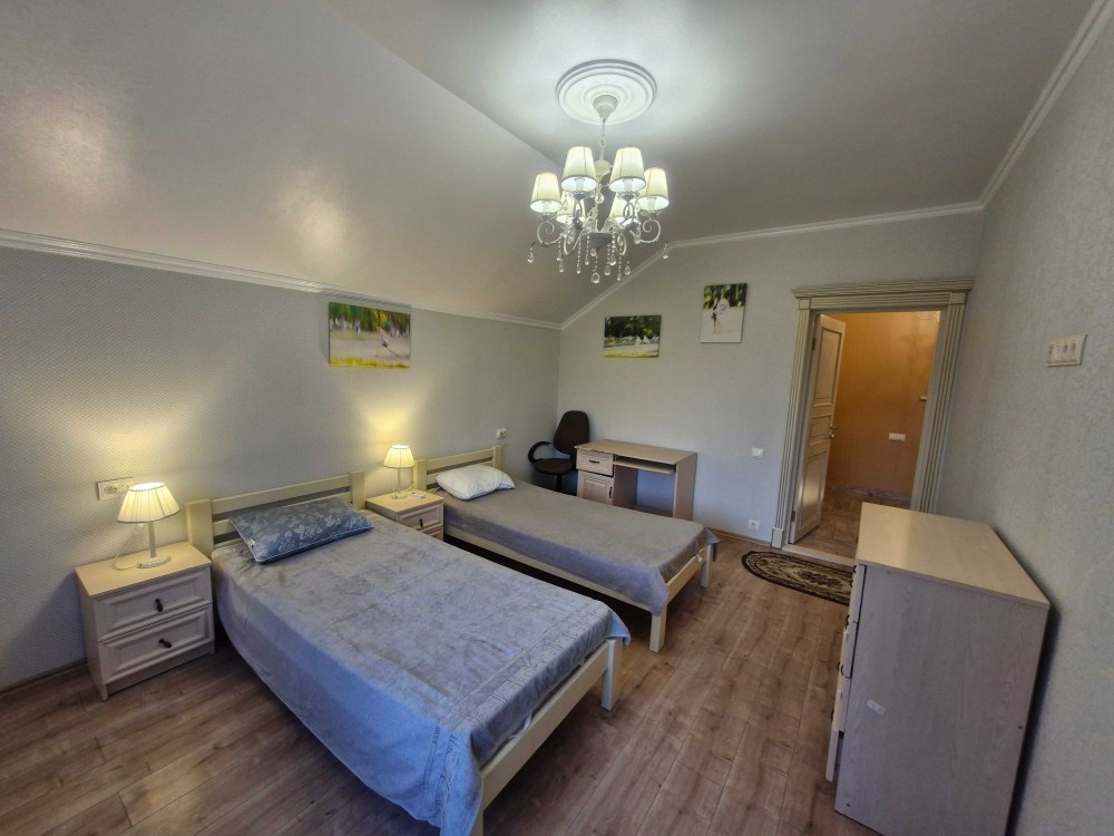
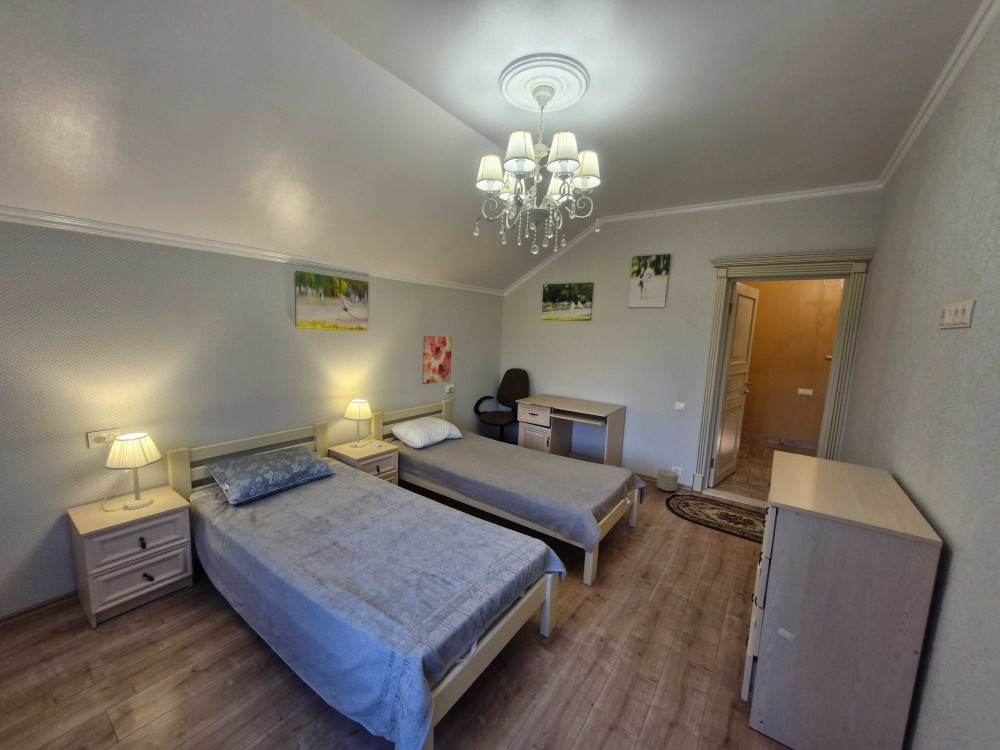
+ wall art (437, 359)
+ planter (667, 481)
